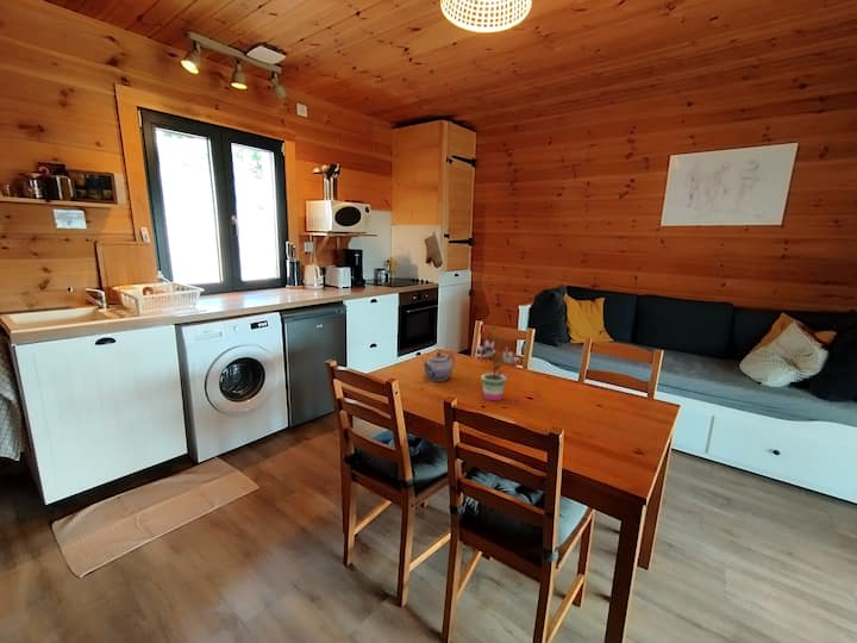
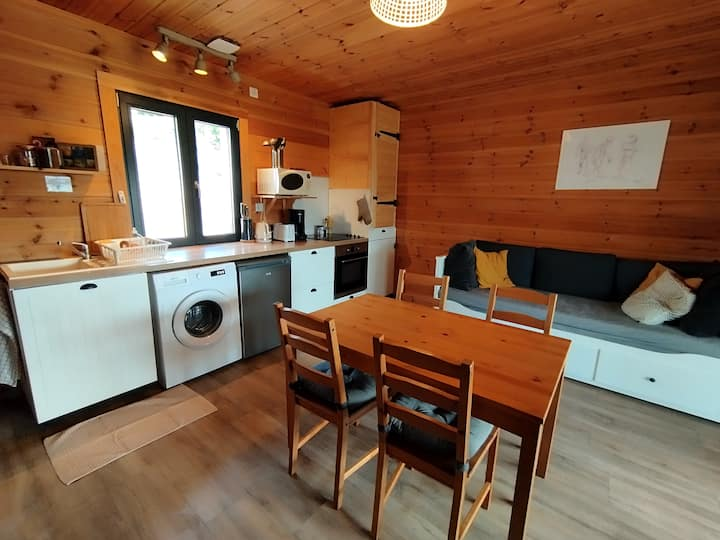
- potted plant (498, 362)
- teapot (438, 364)
